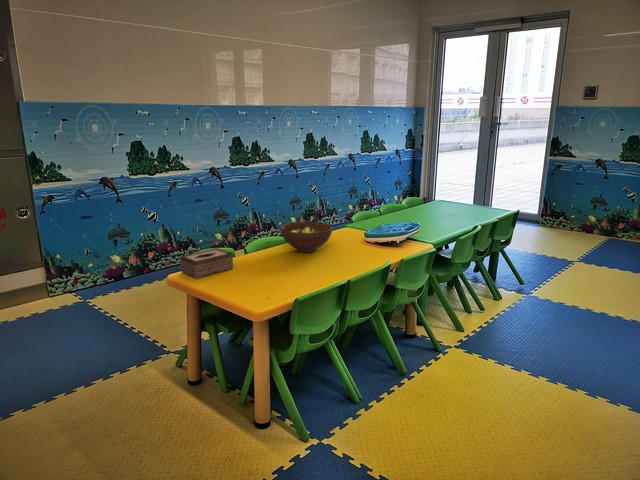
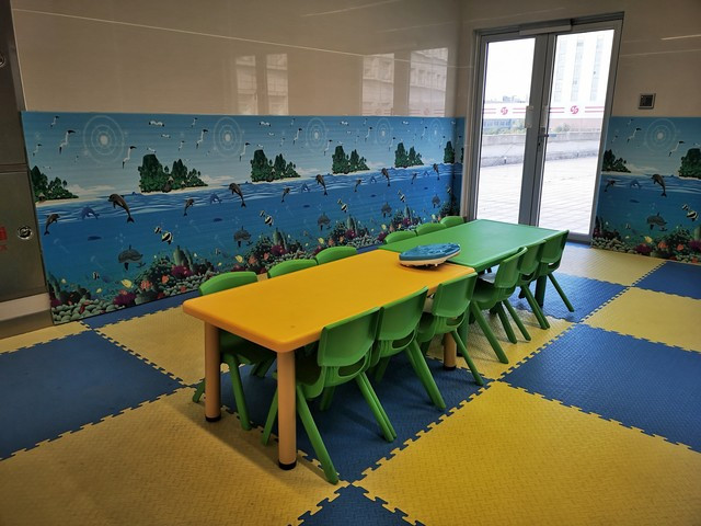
- fruit bowl (306, 238)
- tissue box (207, 262)
